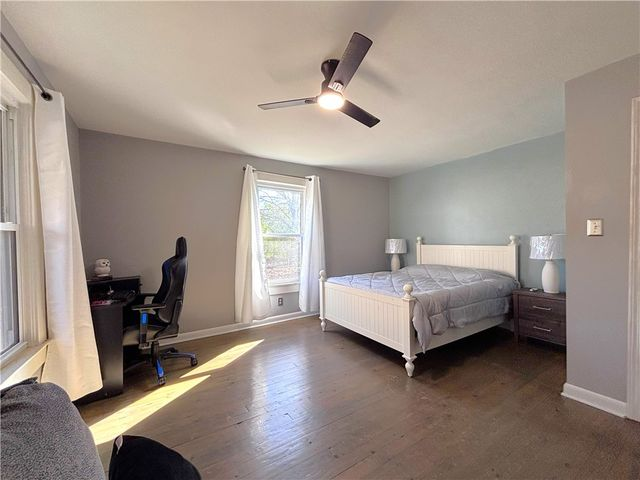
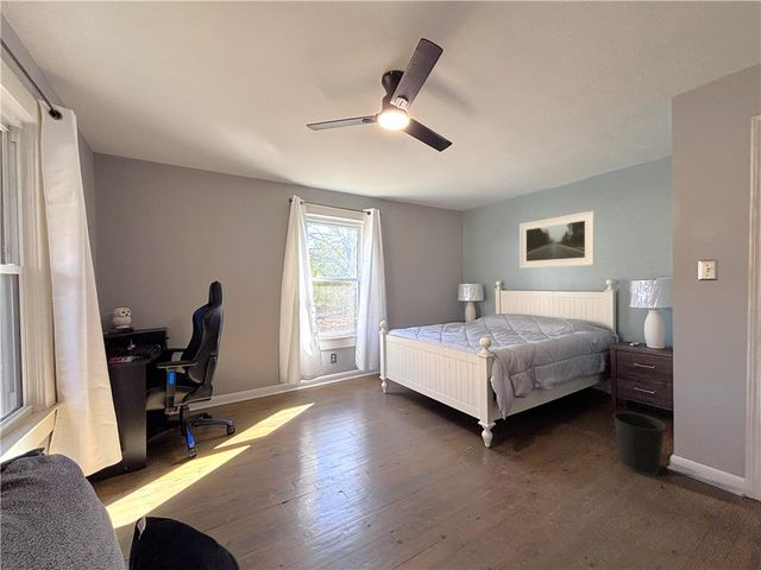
+ wastebasket (637, 443)
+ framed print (553, 242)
